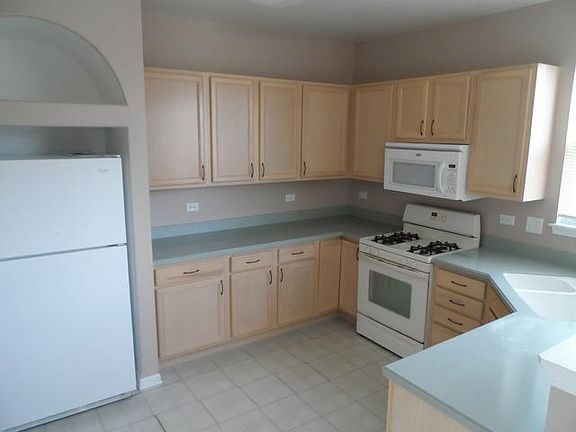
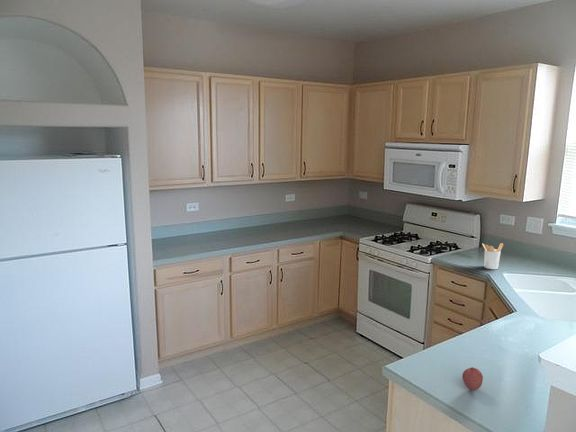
+ utensil holder (490, 255)
+ fruit (472, 378)
